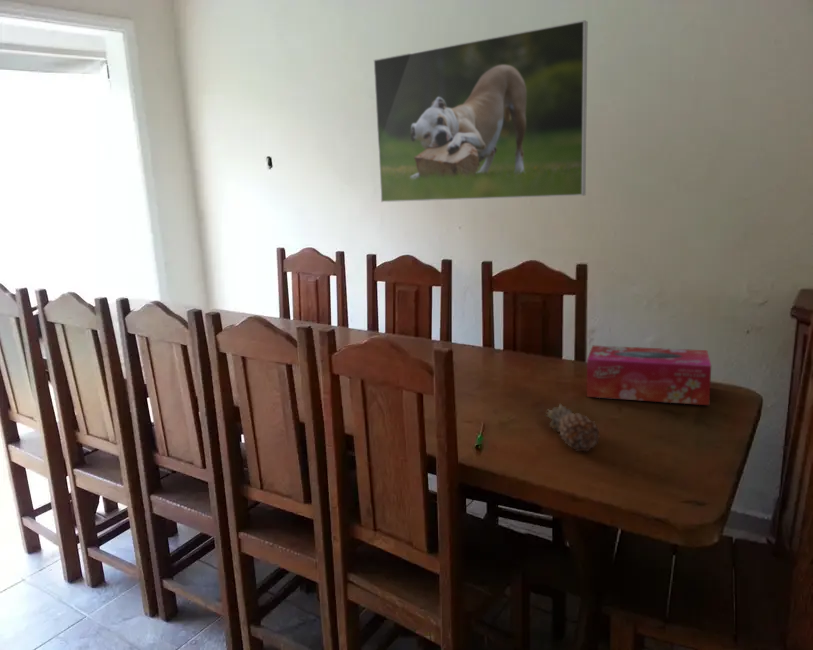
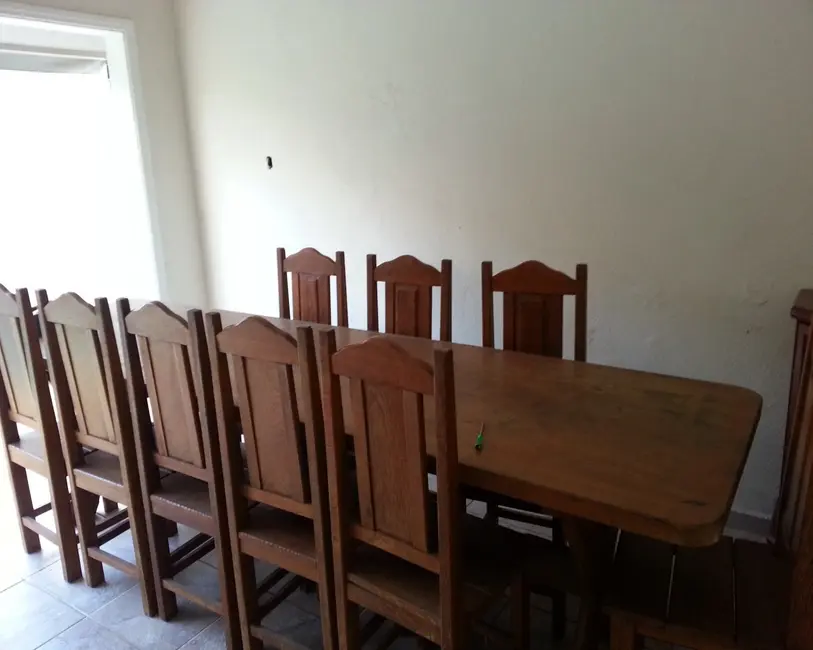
- fruit (570, 425)
- tissue box (647, 373)
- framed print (472, 122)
